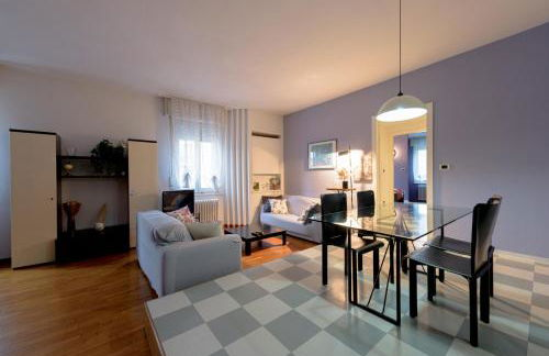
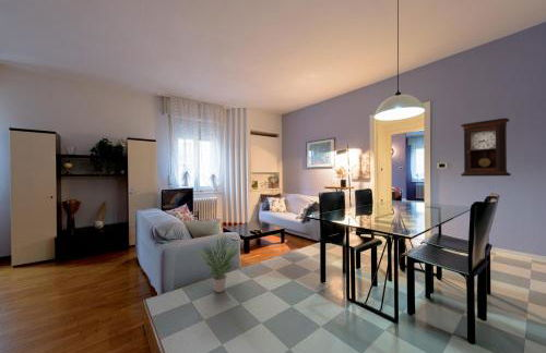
+ potted plant (218, 264)
+ pendulum clock (484, 148)
